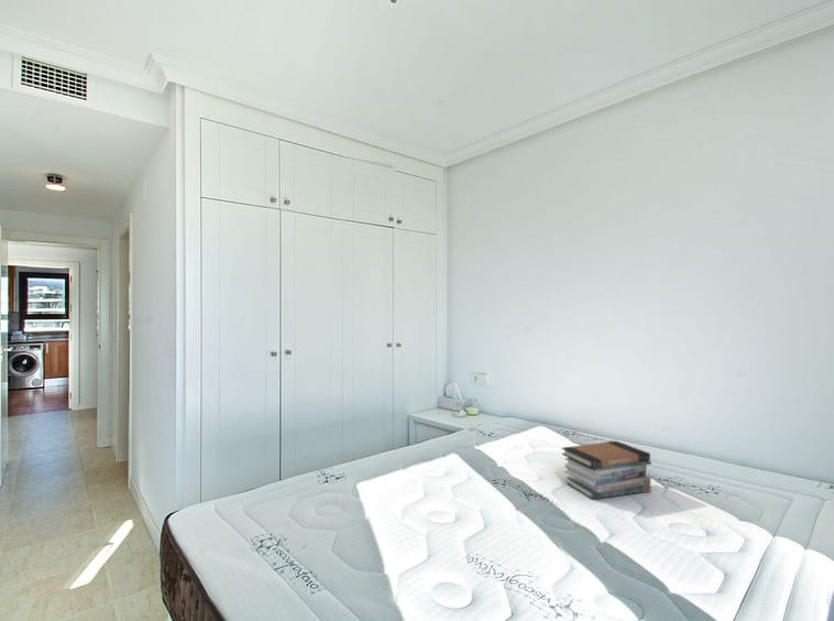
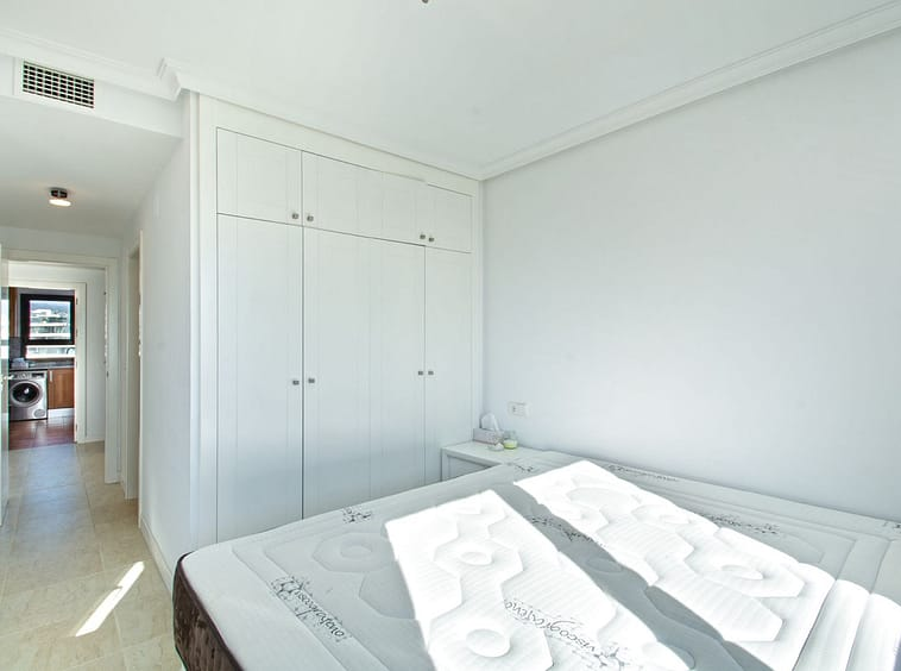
- book stack (605, 468)
